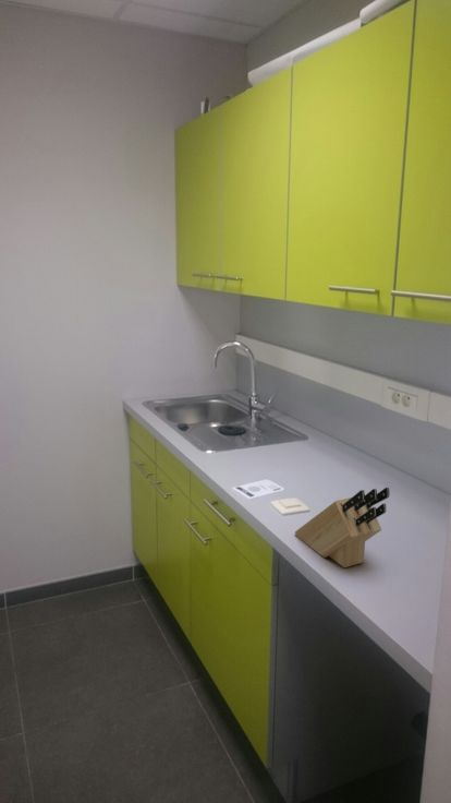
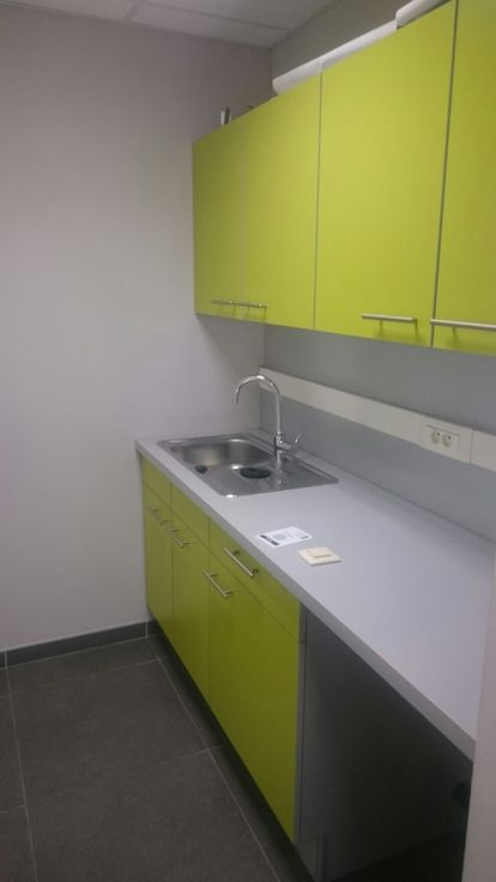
- knife block (341, 514)
